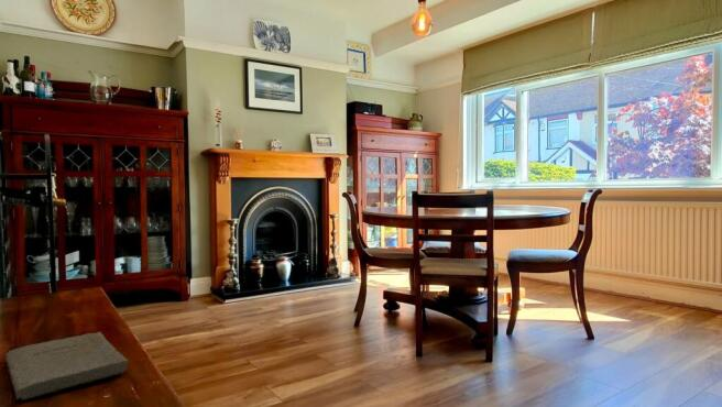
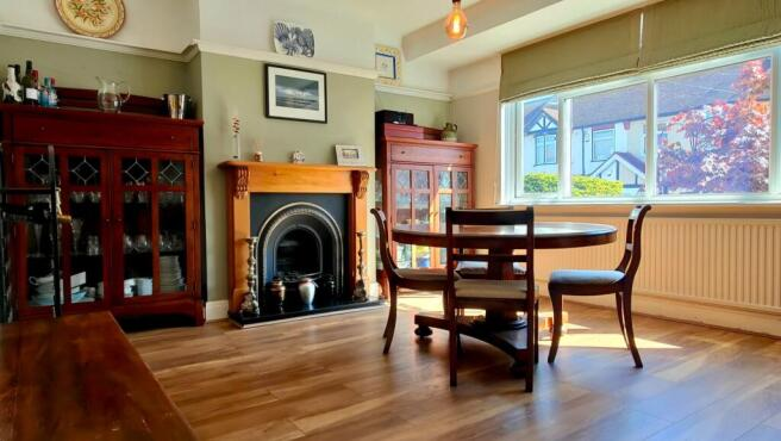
- book (66, 360)
